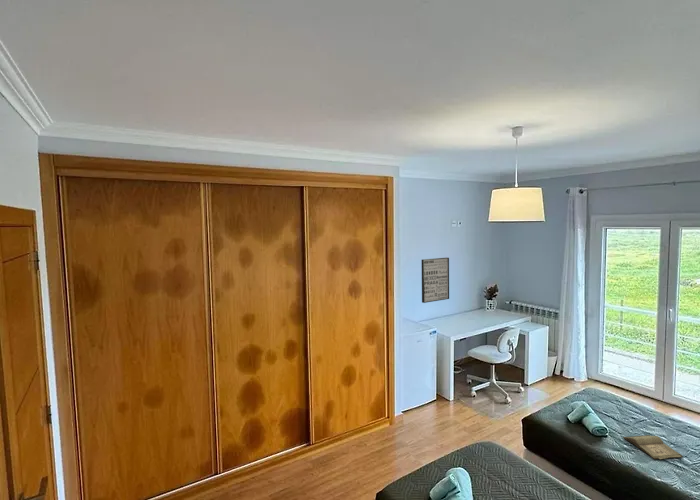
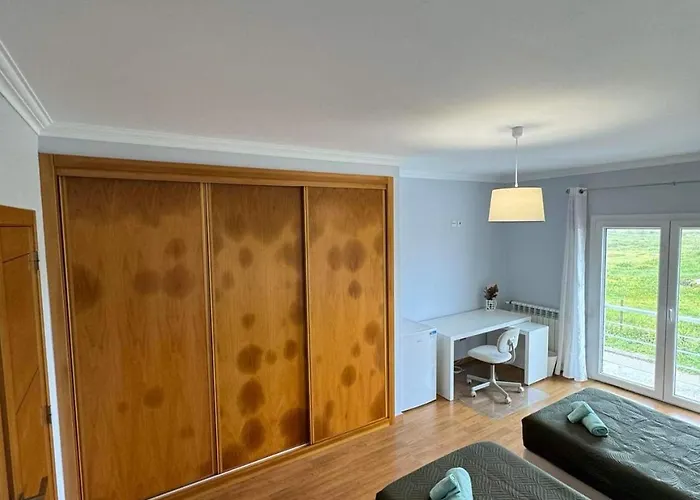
- hardback book (652, 444)
- wall art (435, 279)
